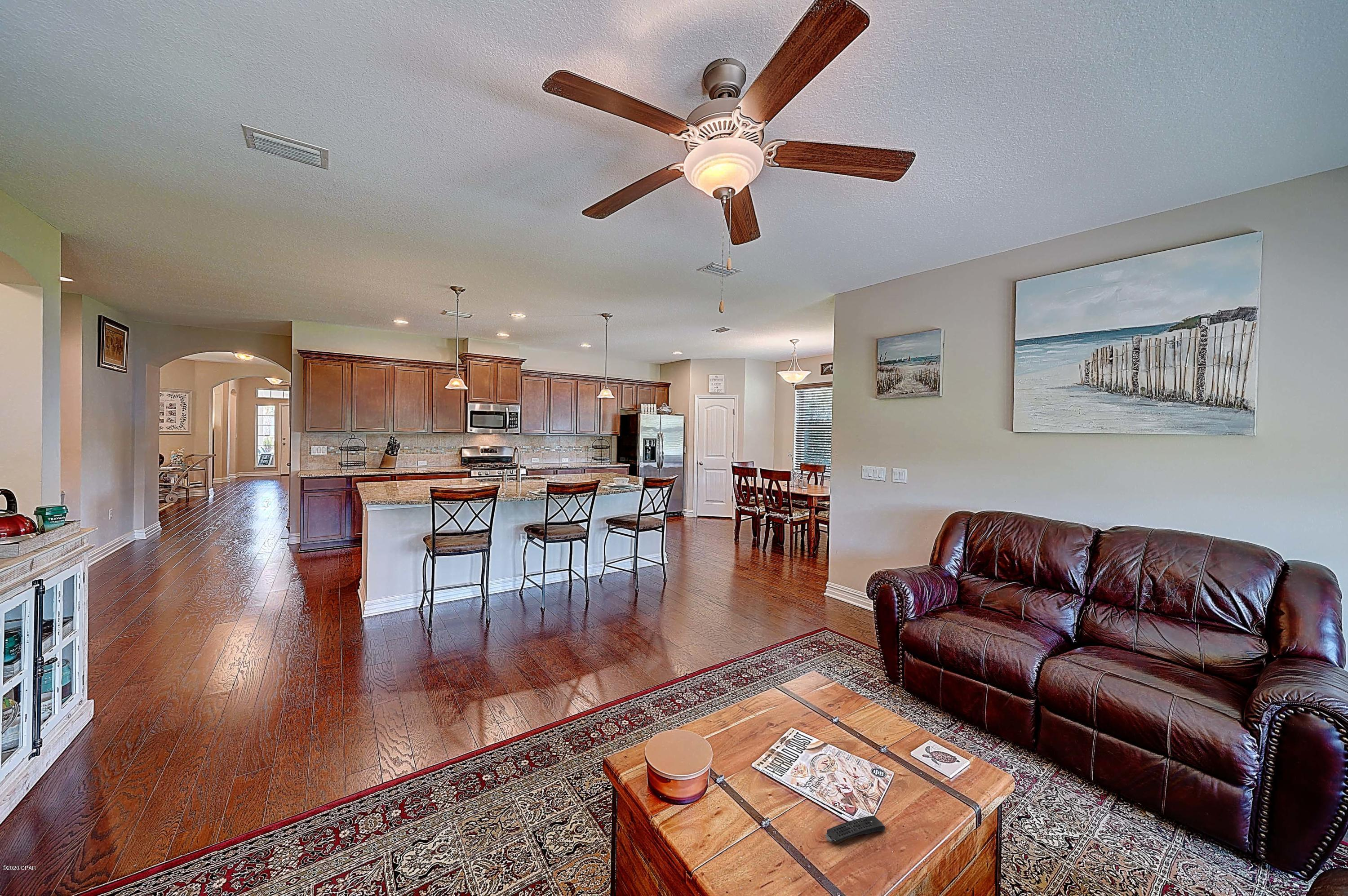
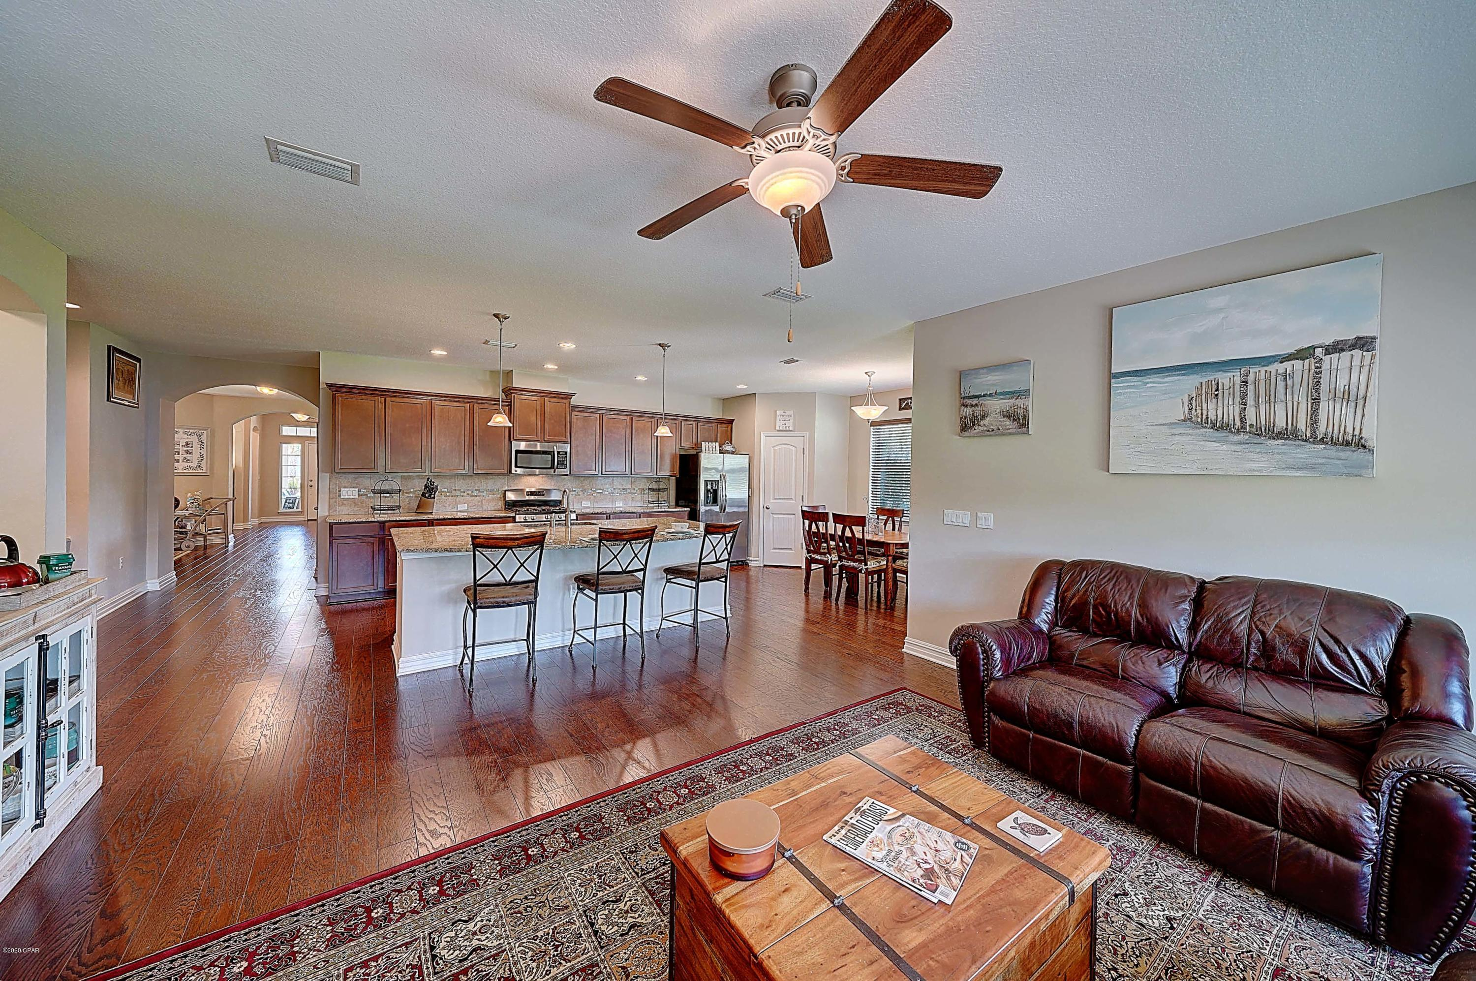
- remote control (854, 829)
